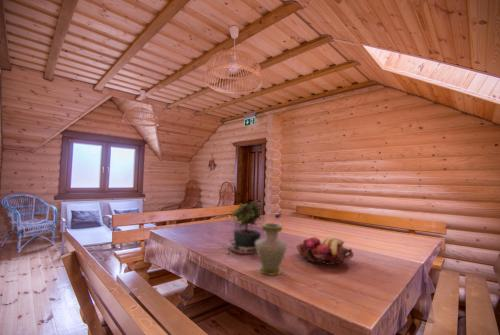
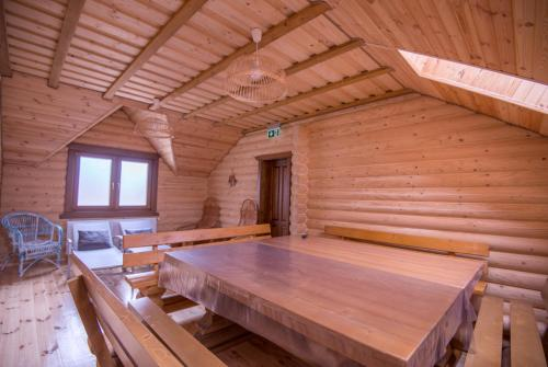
- vase (271, 248)
- potted plant (246, 224)
- fruit basket (324, 249)
